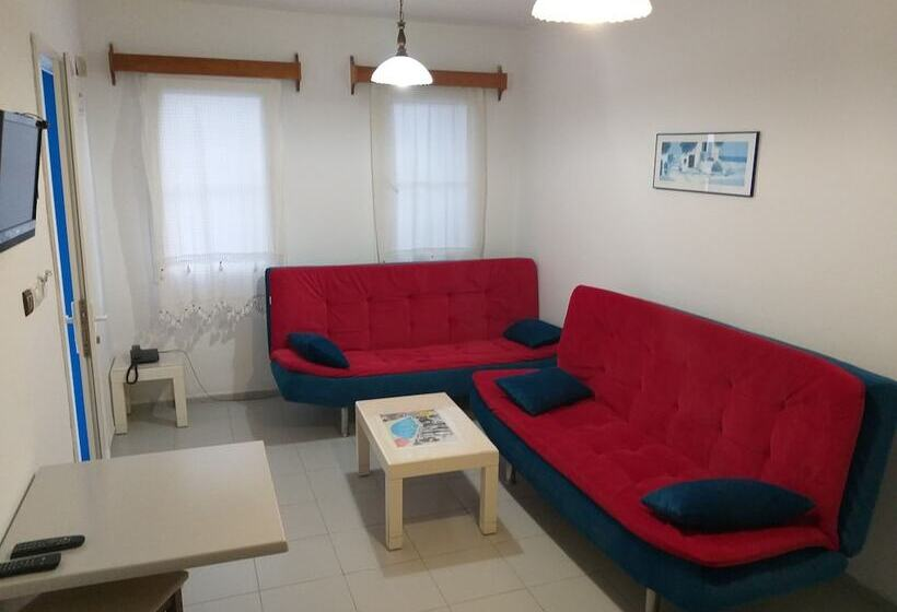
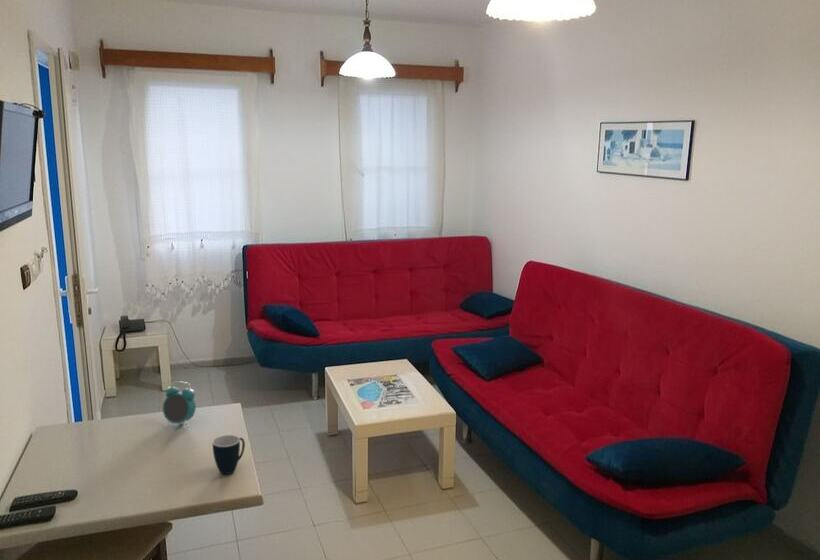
+ mug (230, 453)
+ alarm clock (179, 403)
